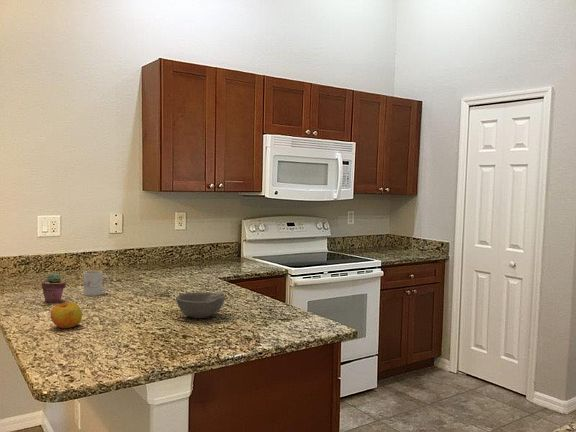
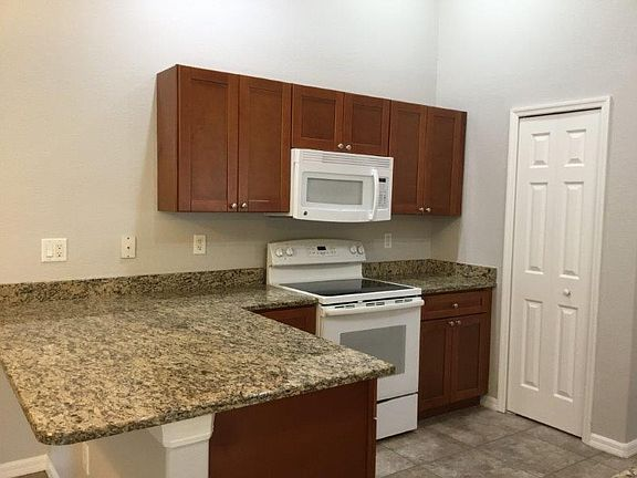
- bowl (200, 305)
- potted succulent (53, 287)
- mug (96, 283)
- apple (66, 315)
